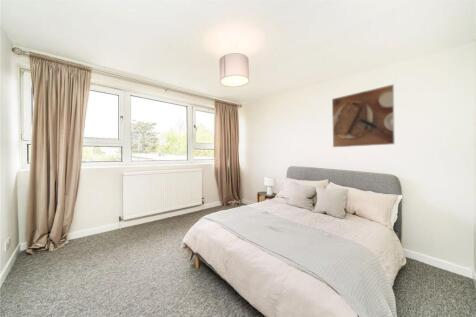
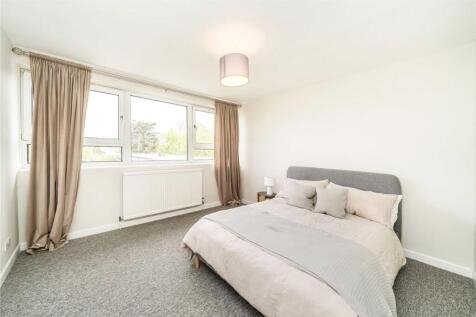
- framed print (360, 119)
